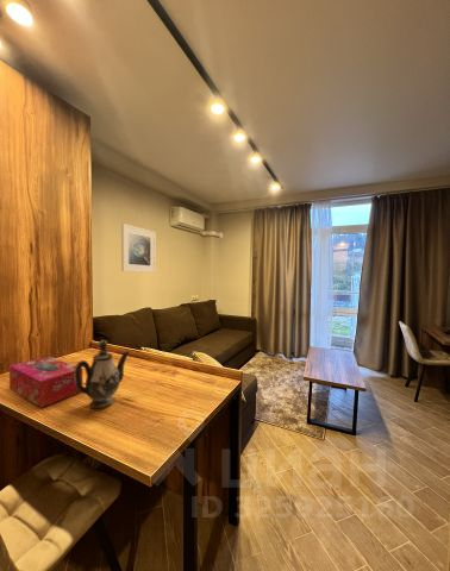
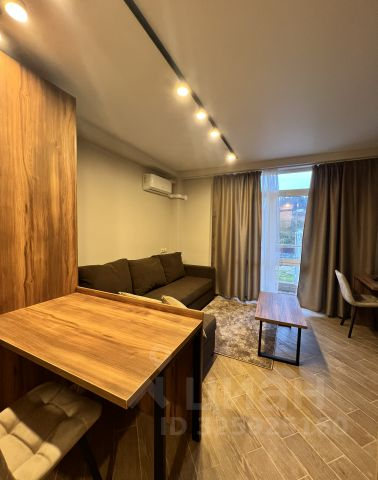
- tissue box (45, 378)
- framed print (139, 250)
- teapot (104, 371)
